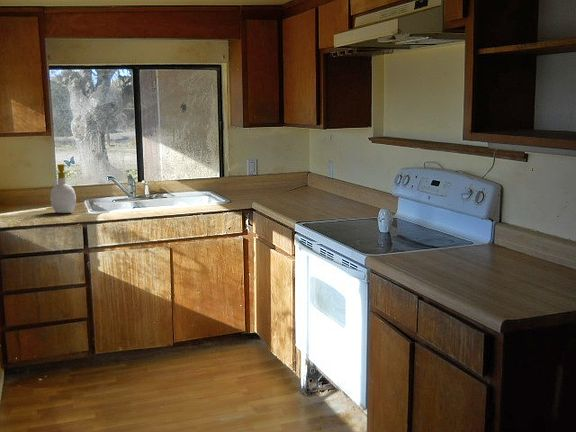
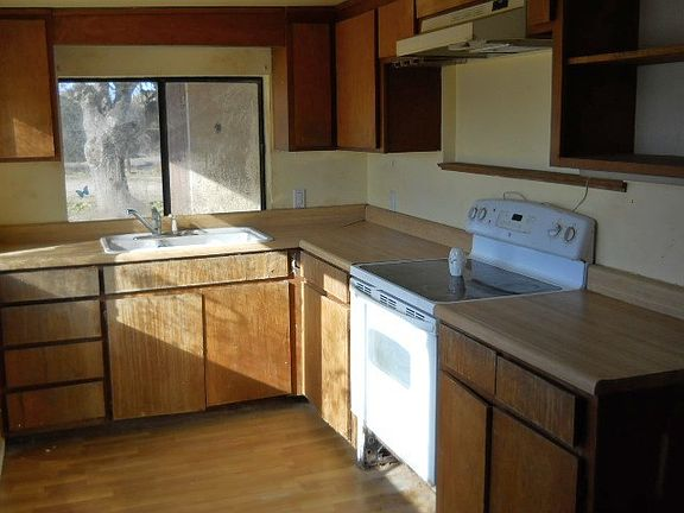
- soap bottle (62, 188)
